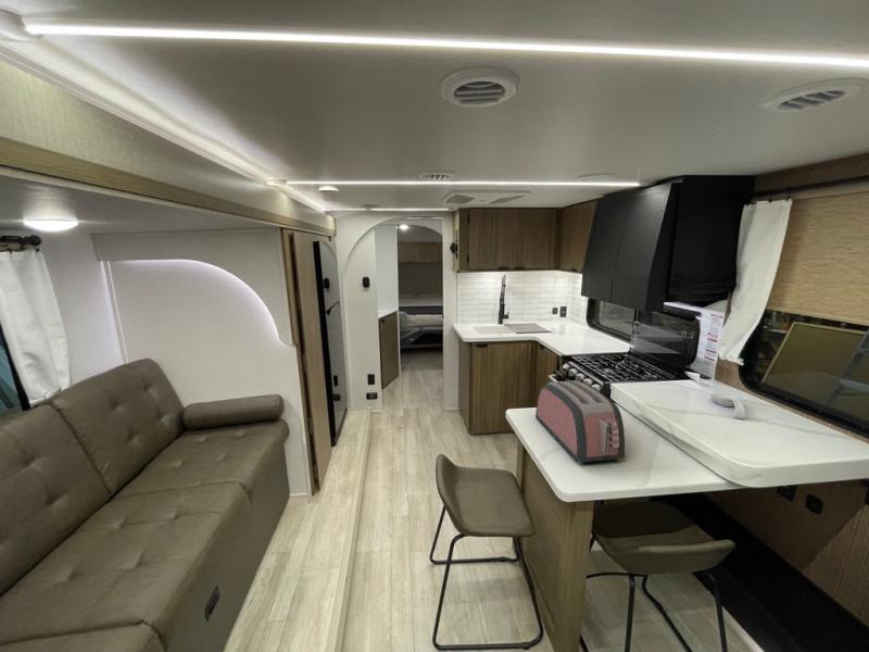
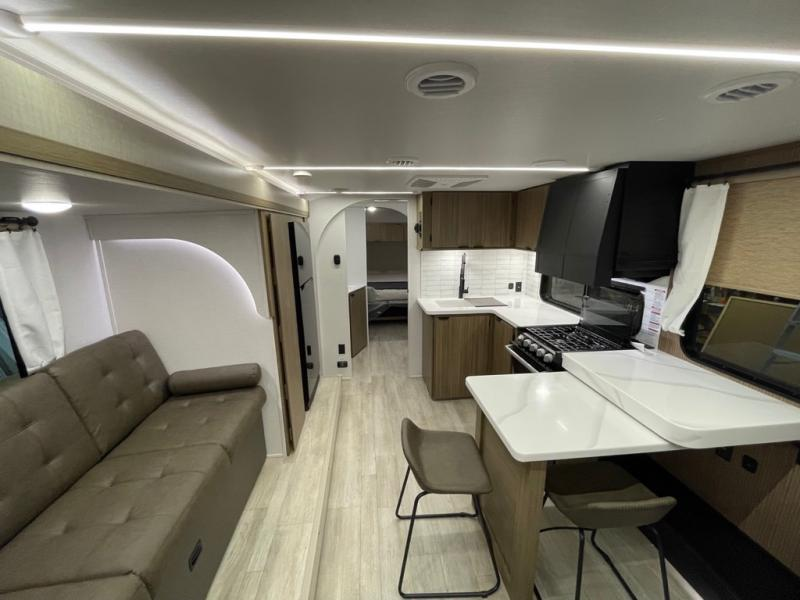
- spoon rest (730, 402)
- toaster (578, 414)
